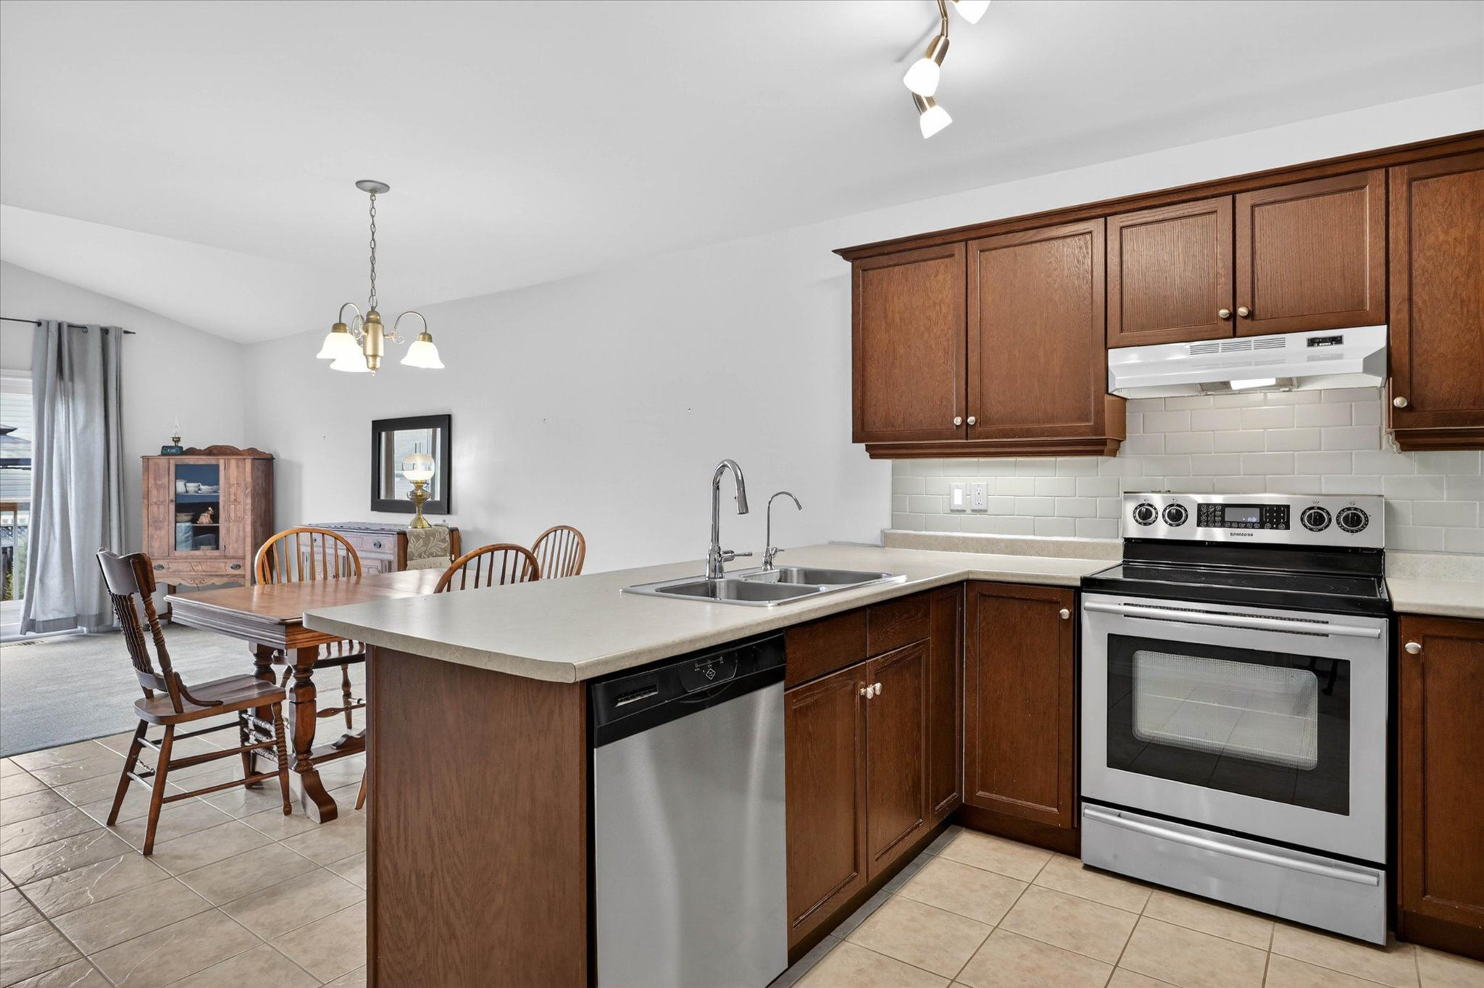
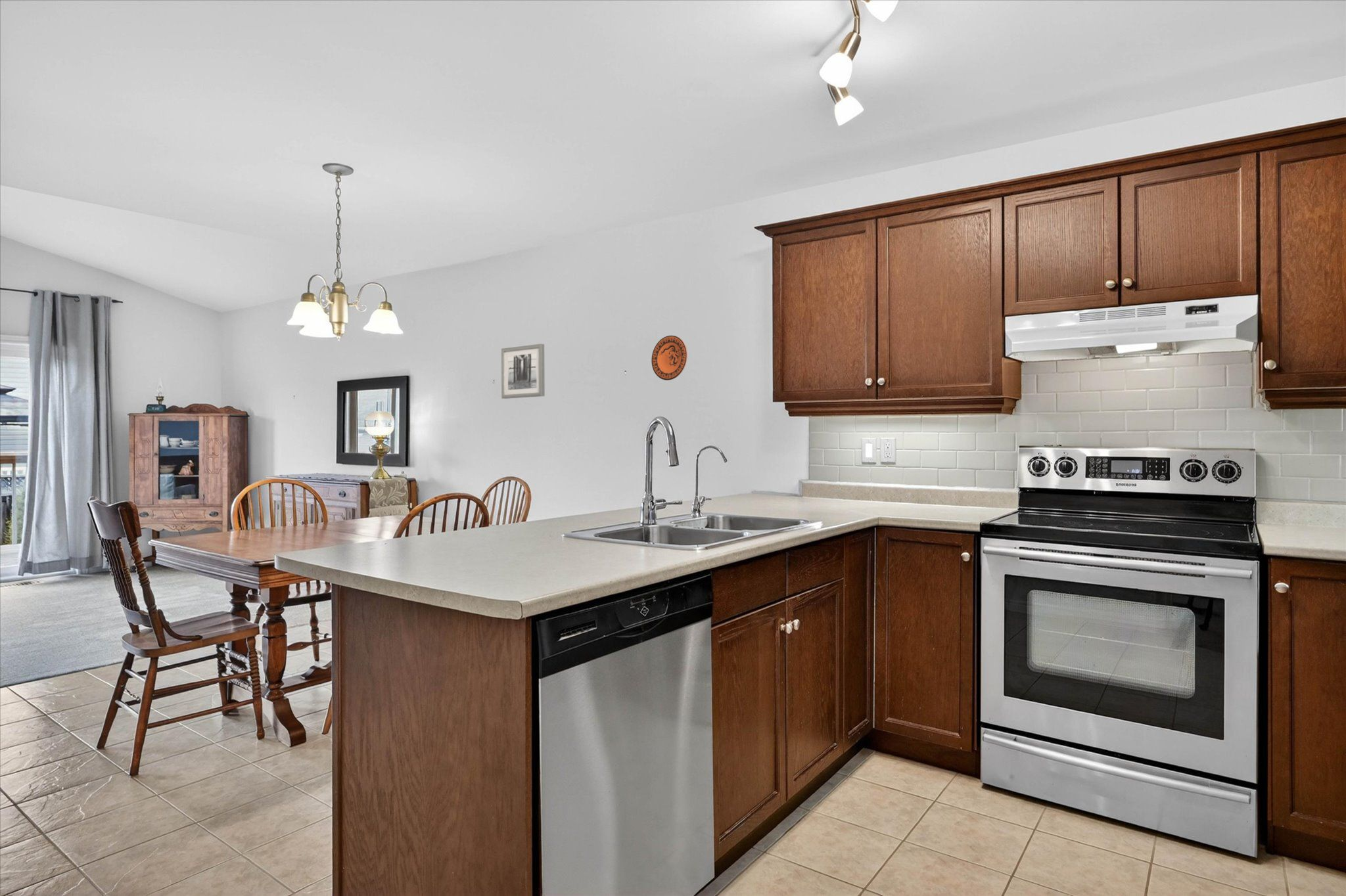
+ wall art (522, 372)
+ decorative plate (669, 357)
